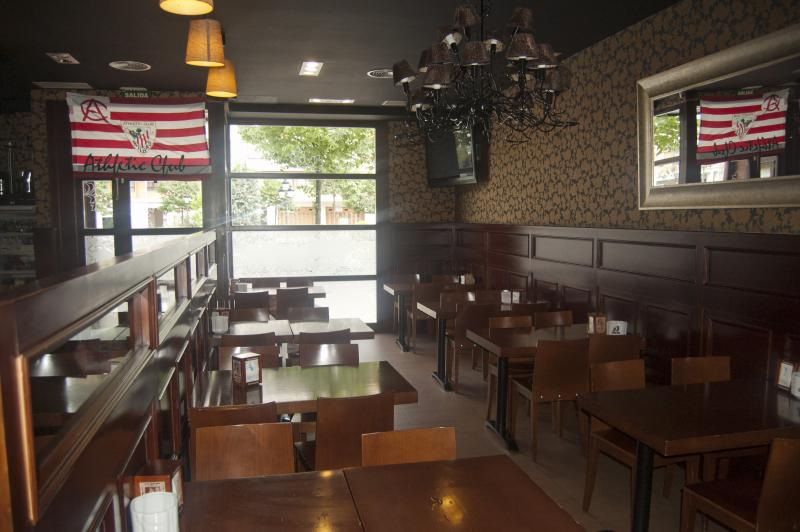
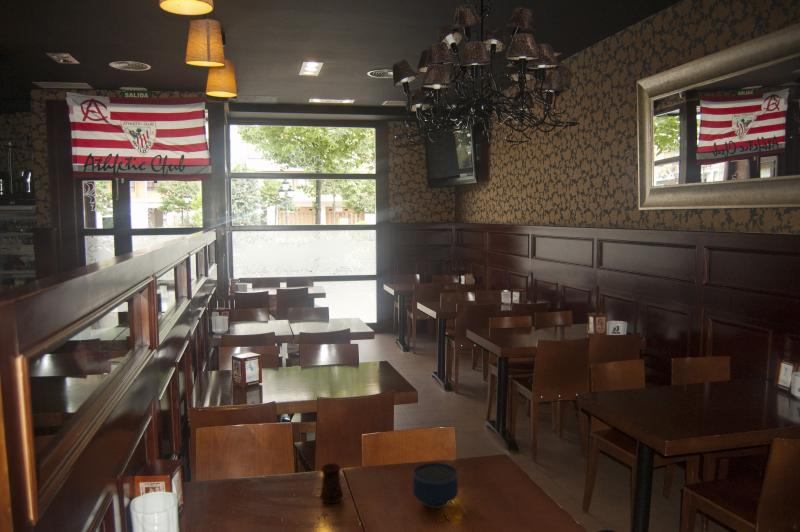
+ bowl (435, 486)
+ cup (331, 483)
